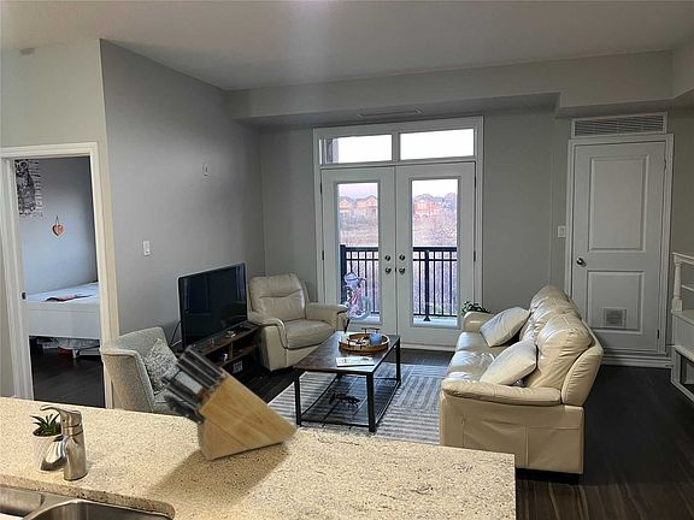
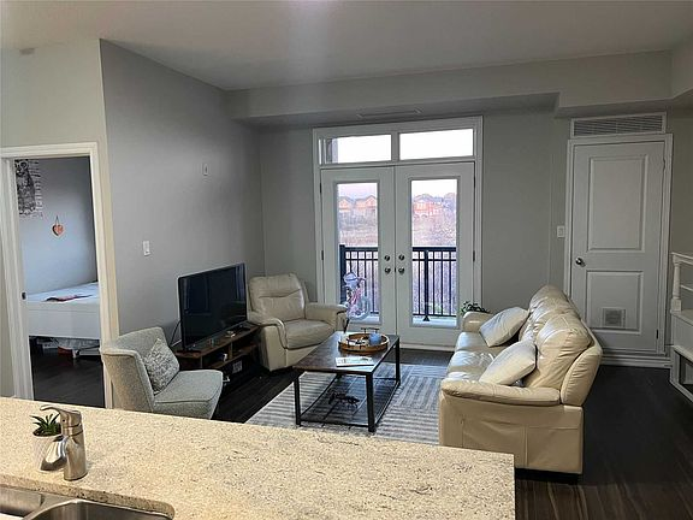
- knife block (229, 392)
